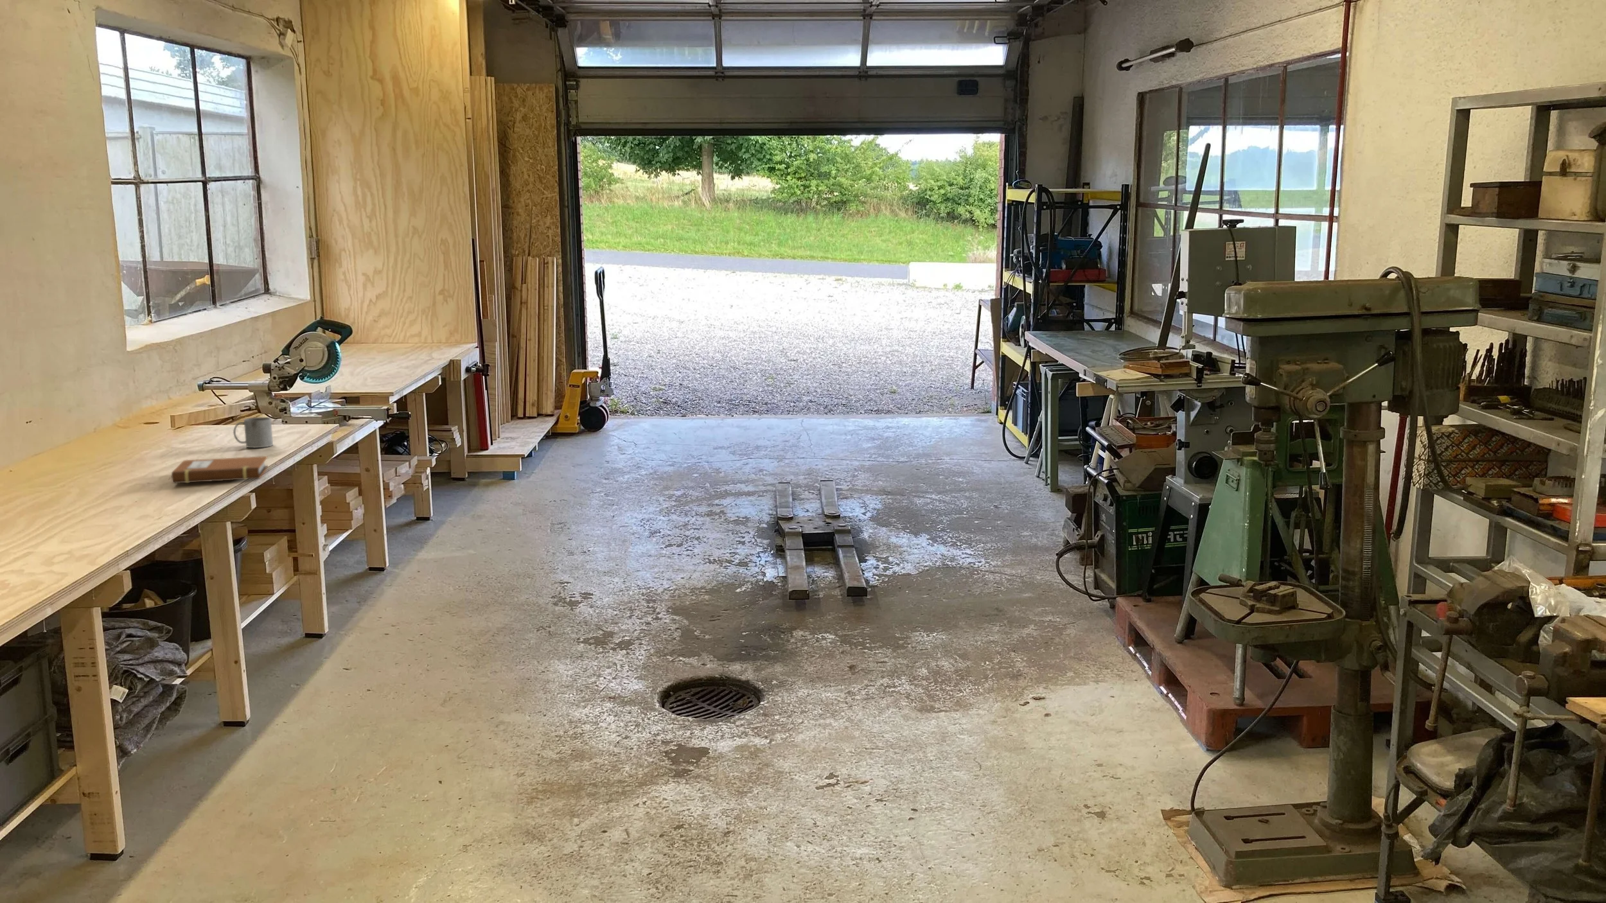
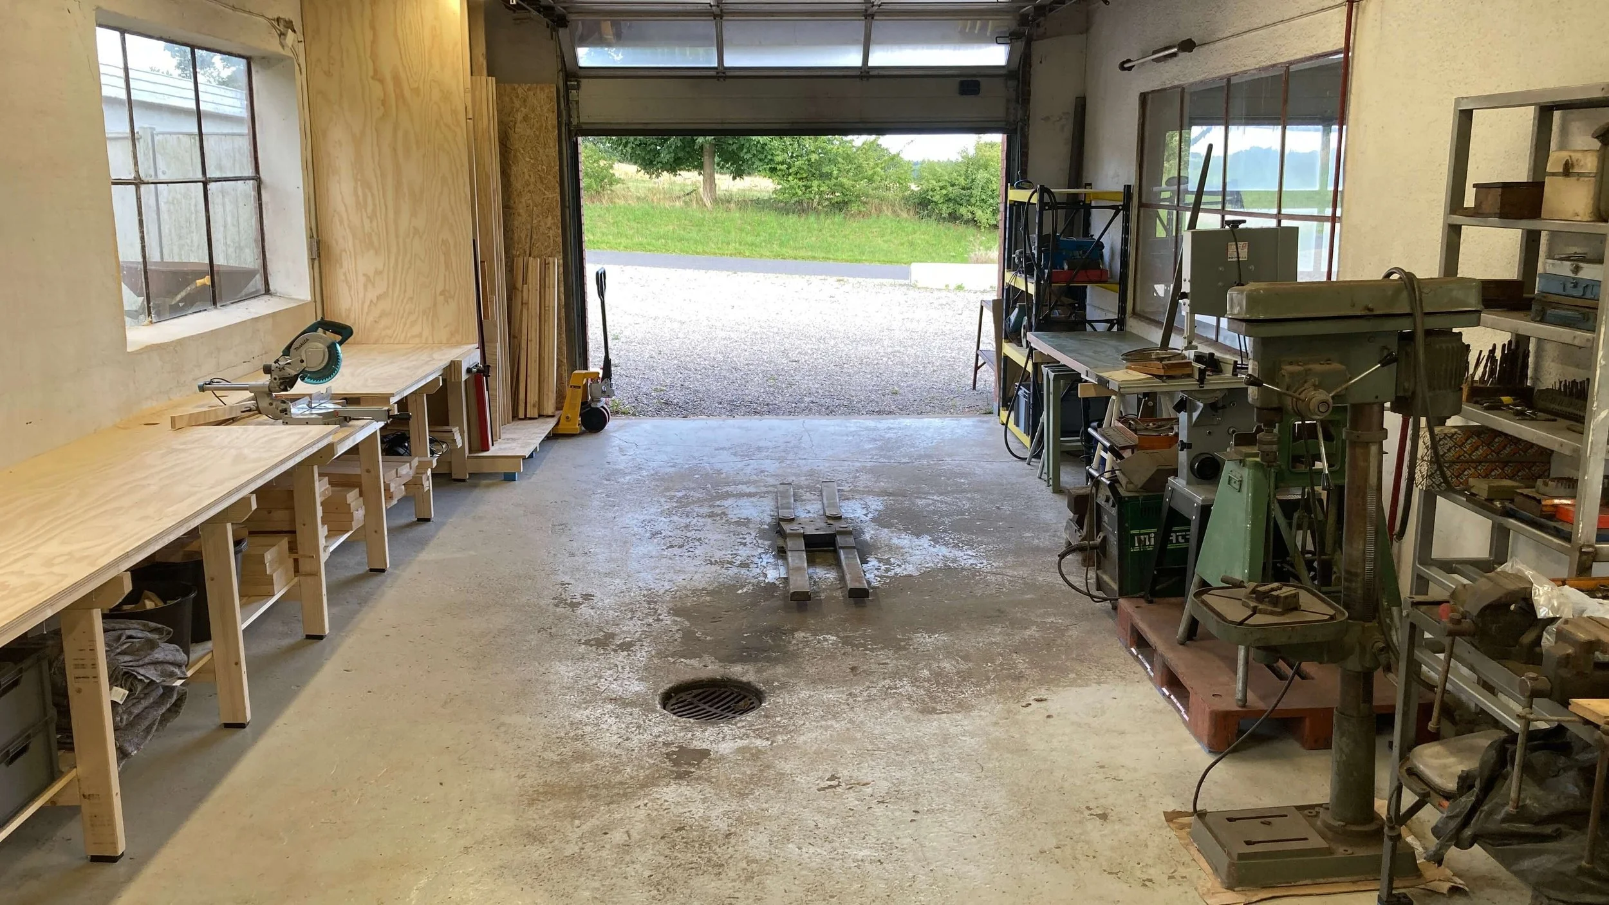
- notebook (218, 470)
- mug (253, 432)
